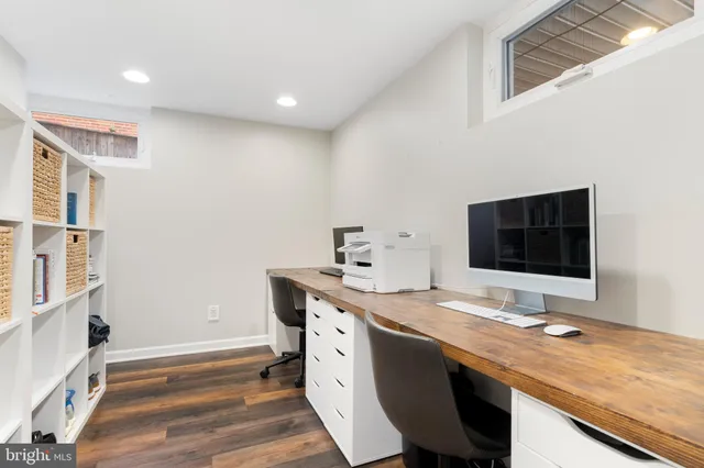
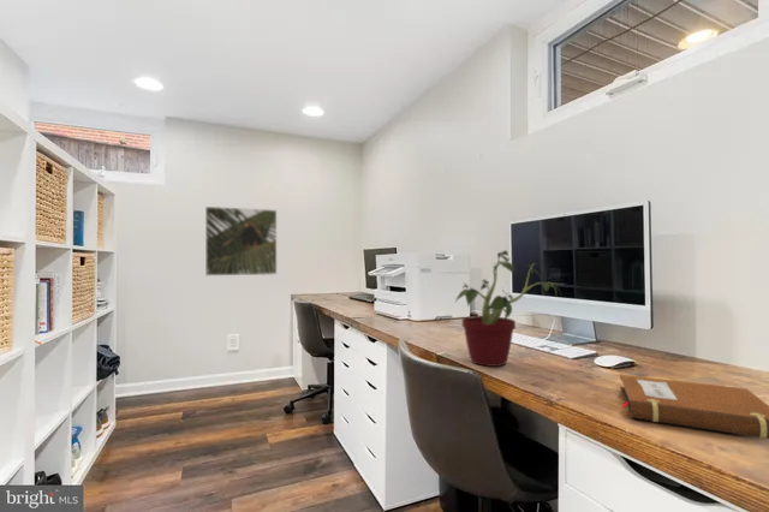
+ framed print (242, 242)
+ notebook (687, 403)
+ potted plant (509, 306)
